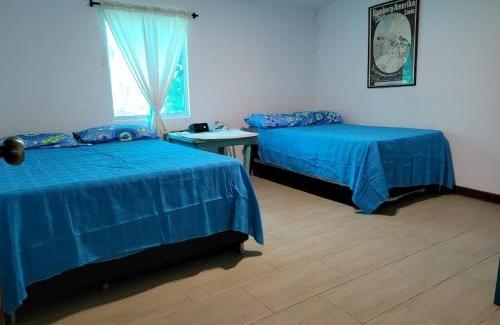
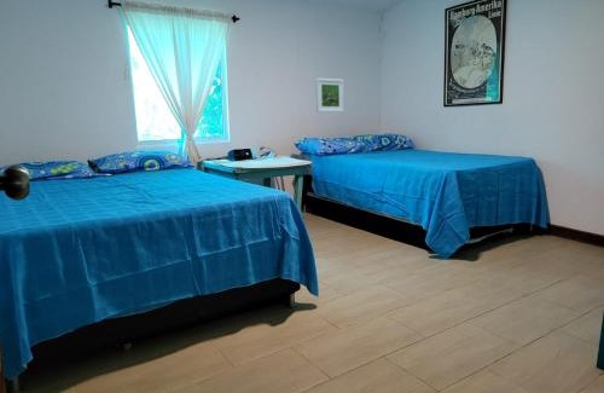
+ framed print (330, 96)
